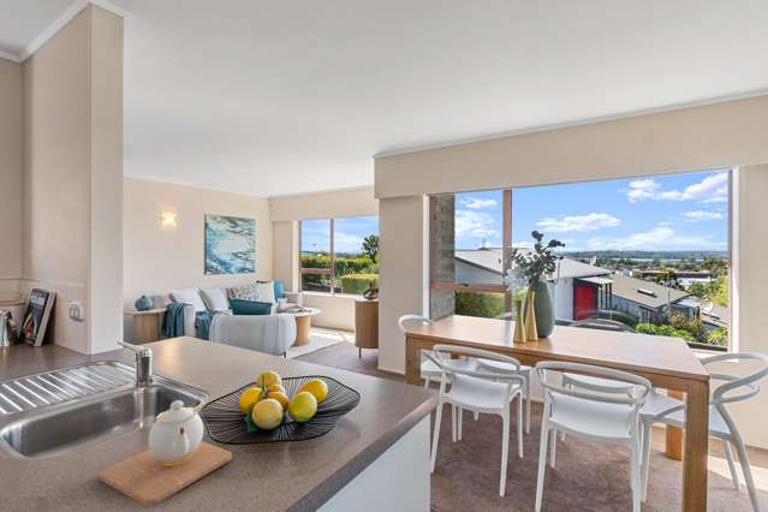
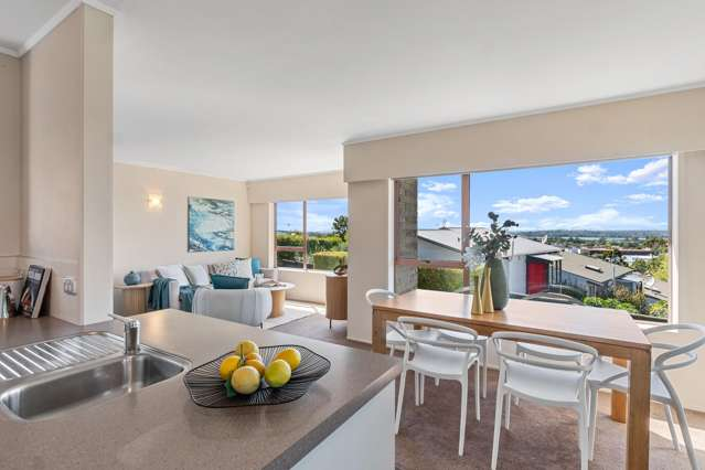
- teapot (168, 435)
